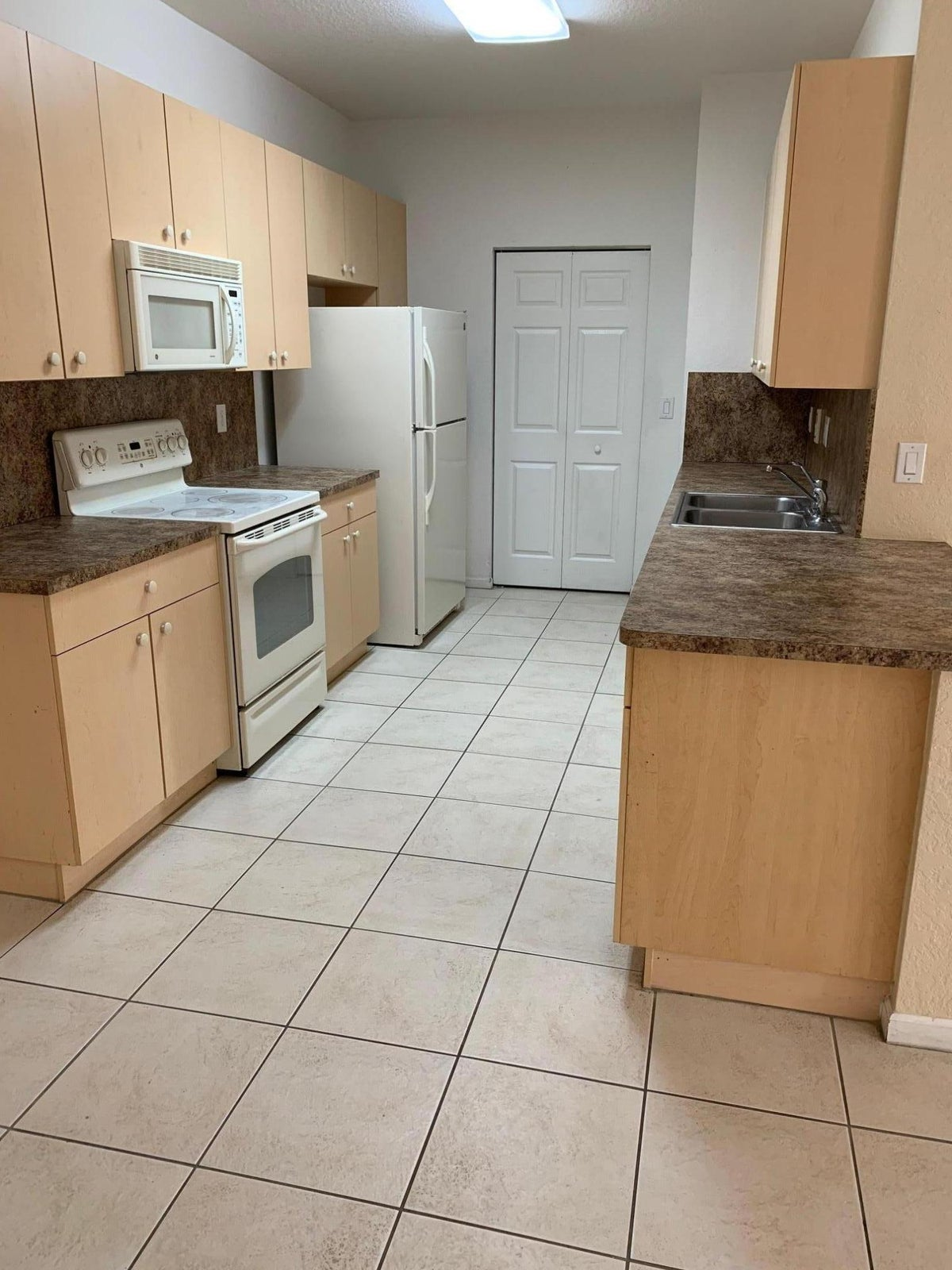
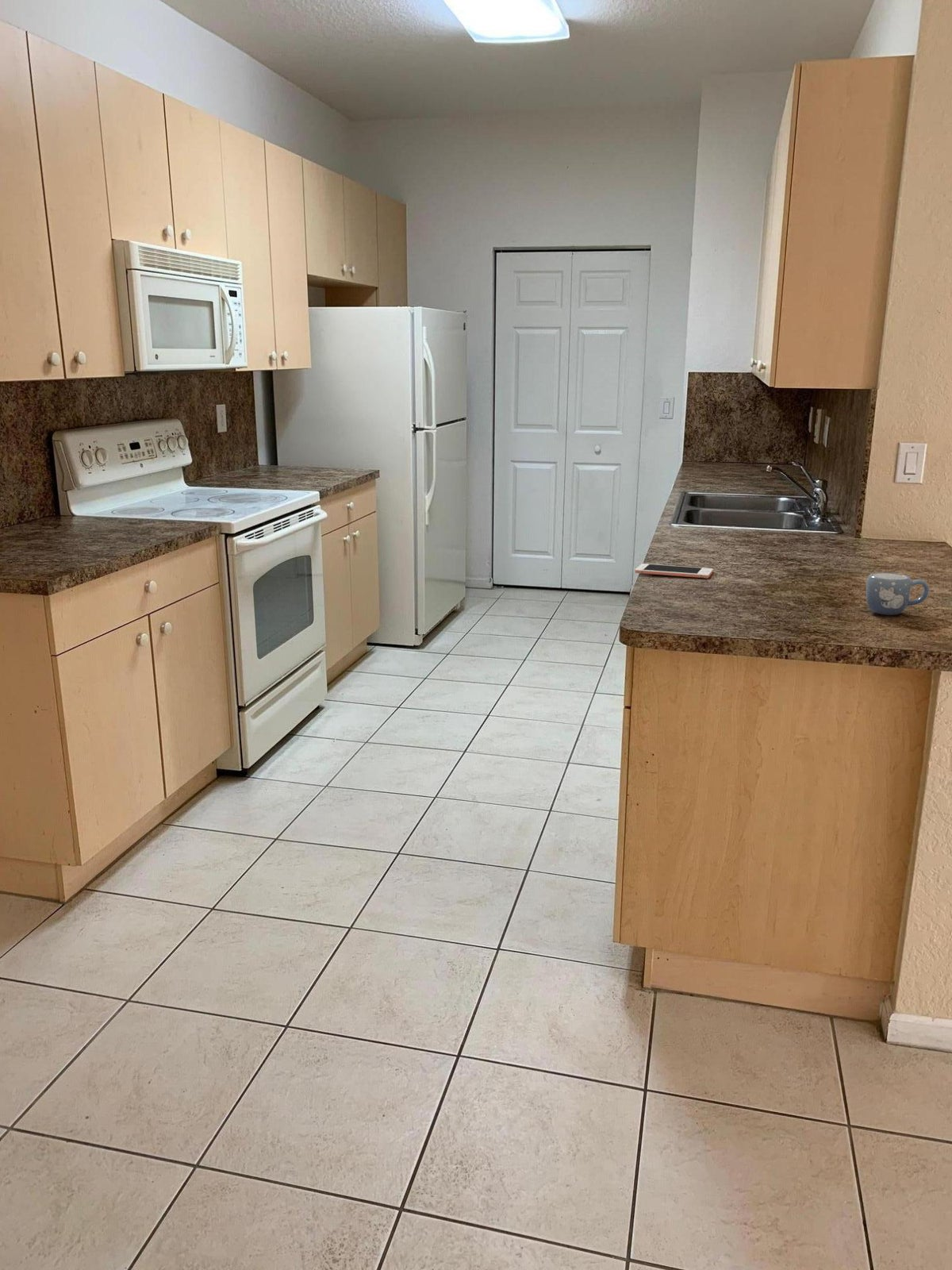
+ mug (896, 595)
+ cell phone (674, 571)
